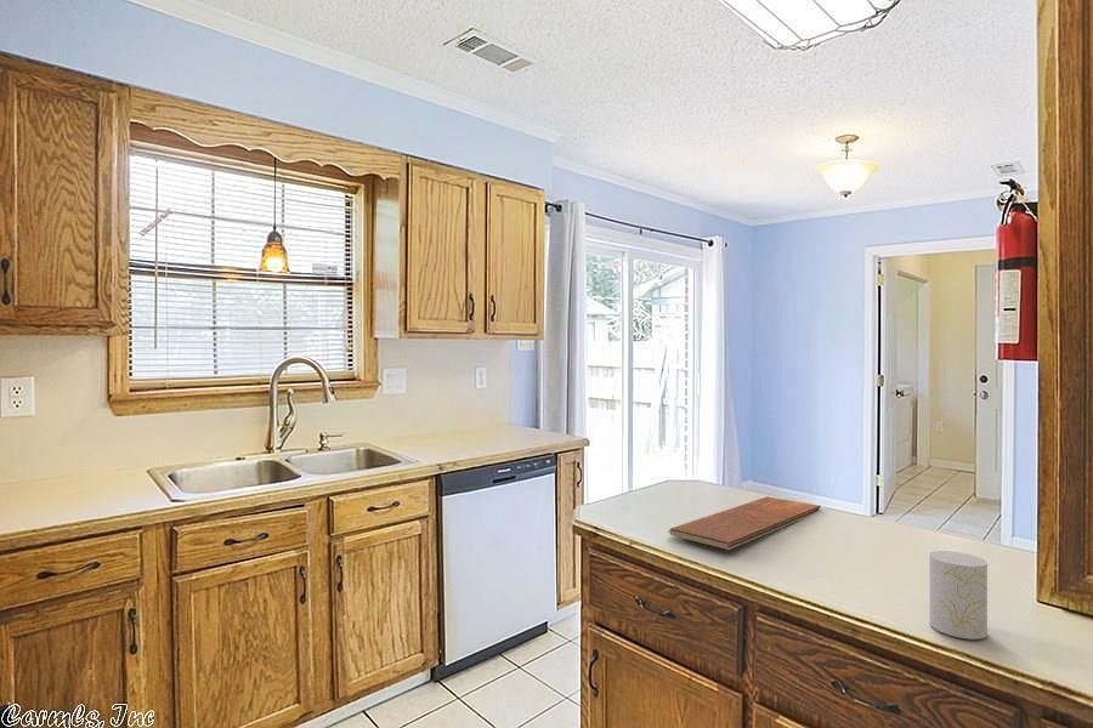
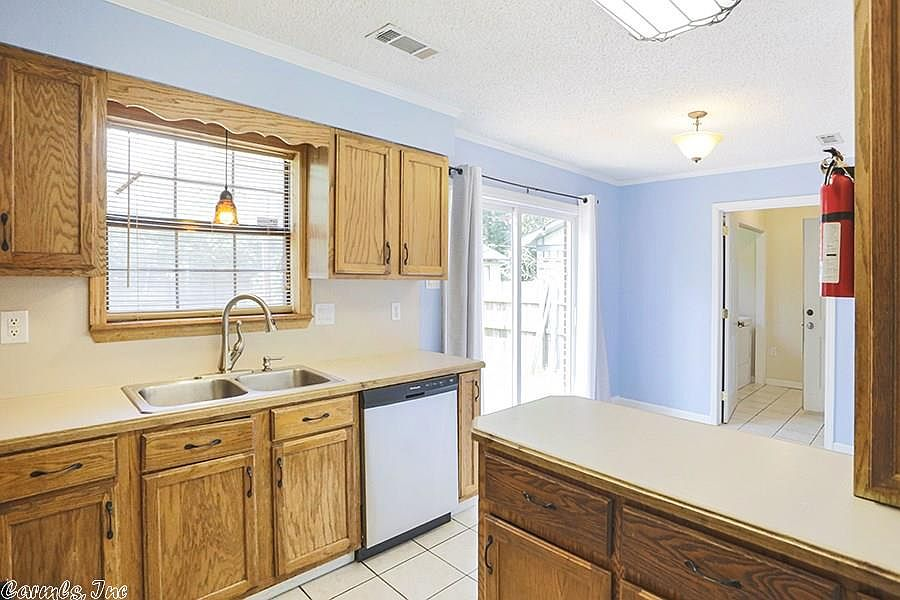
- chopping board (749, 518)
- cup (957, 592)
